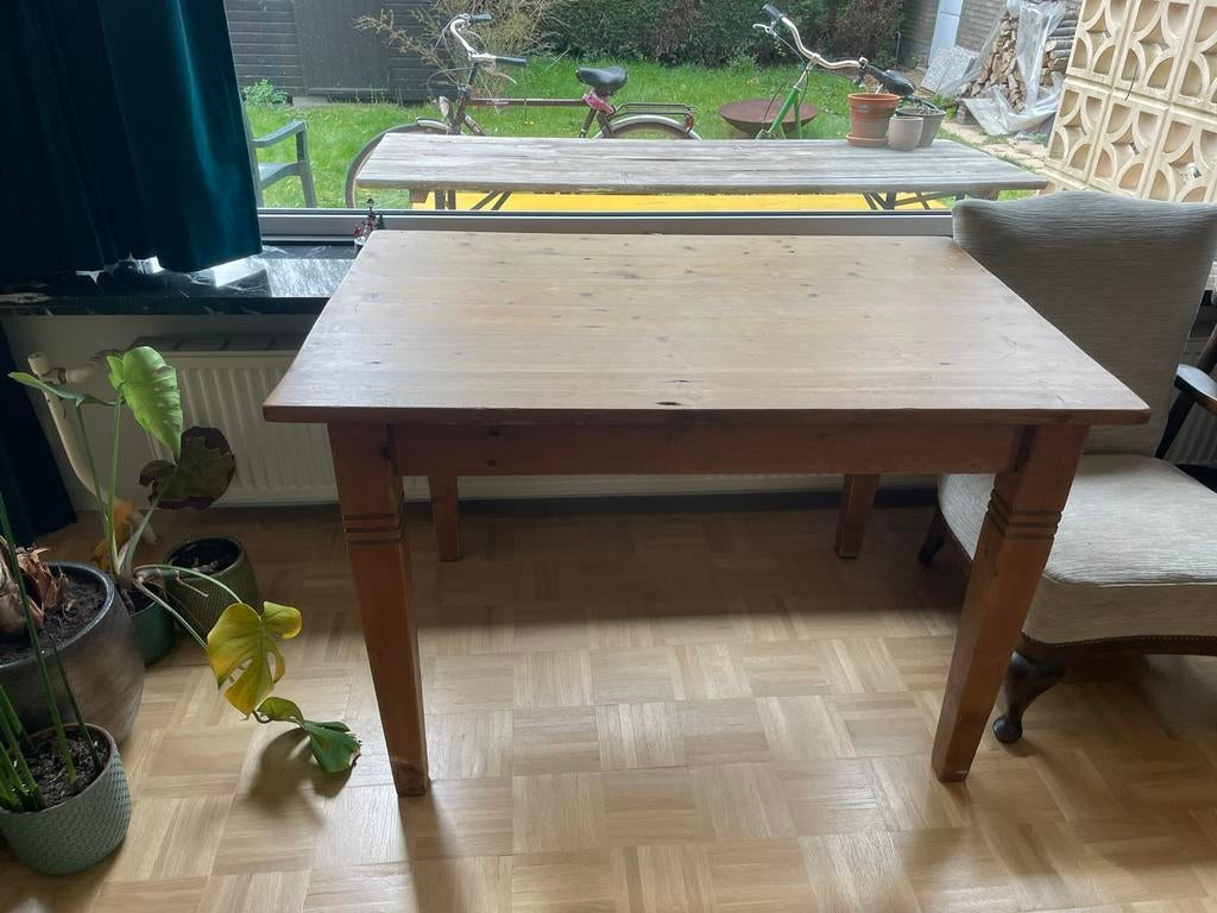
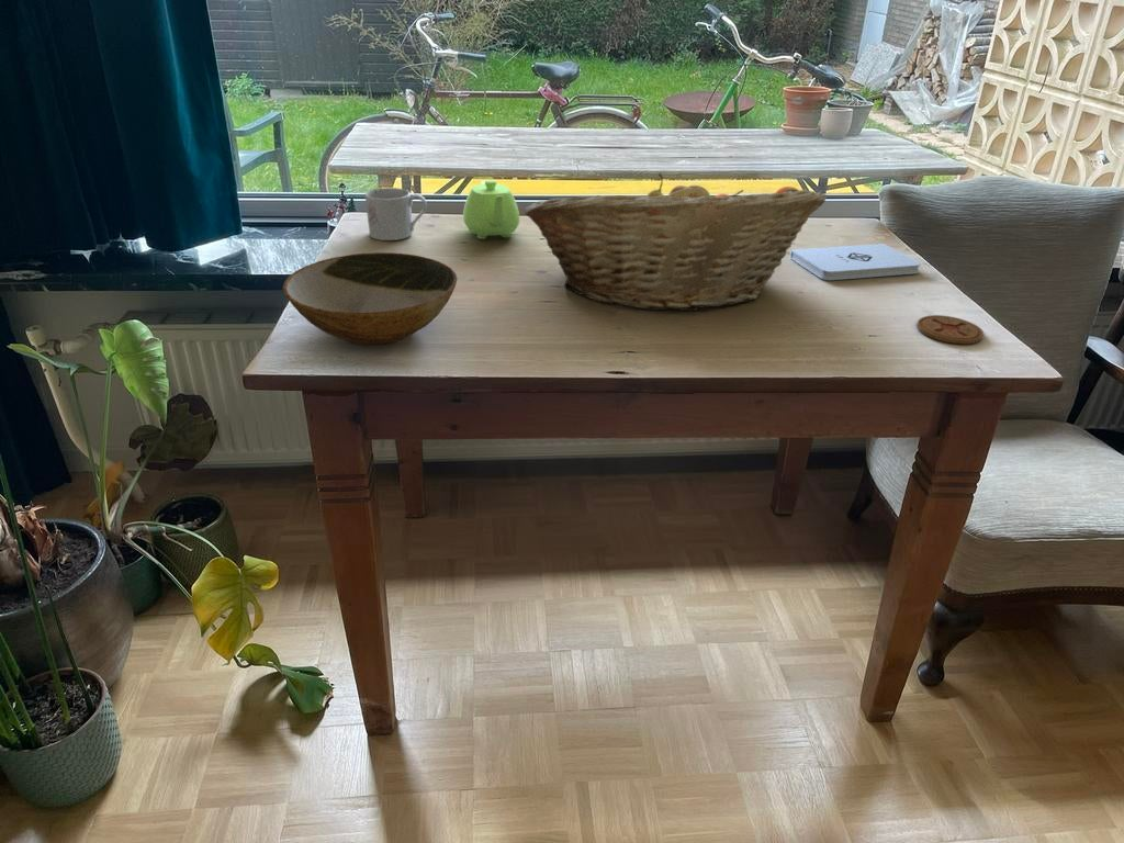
+ mug (397, 214)
+ notepad (855, 261)
+ teapot (492, 207)
+ coaster (949, 328)
+ bowl (374, 305)
+ fruit basket (670, 228)
